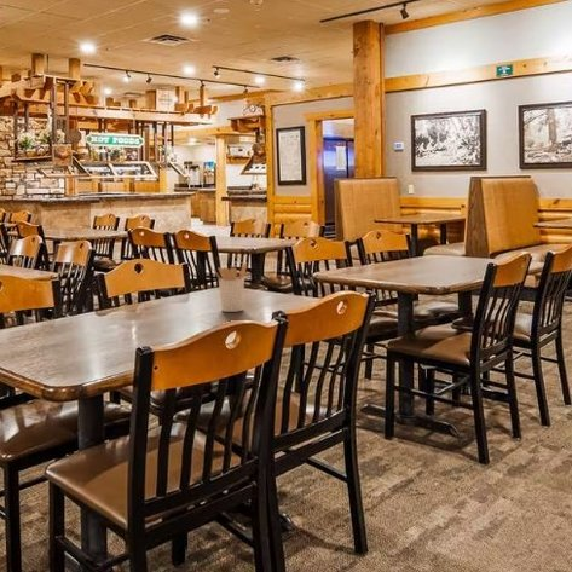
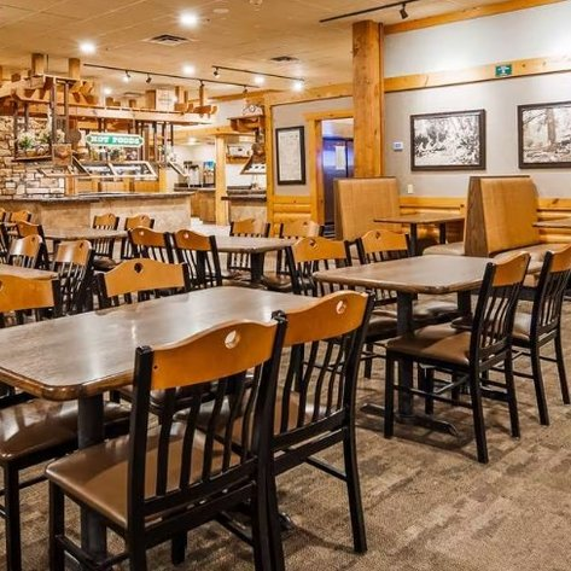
- utensil holder (230, 287)
